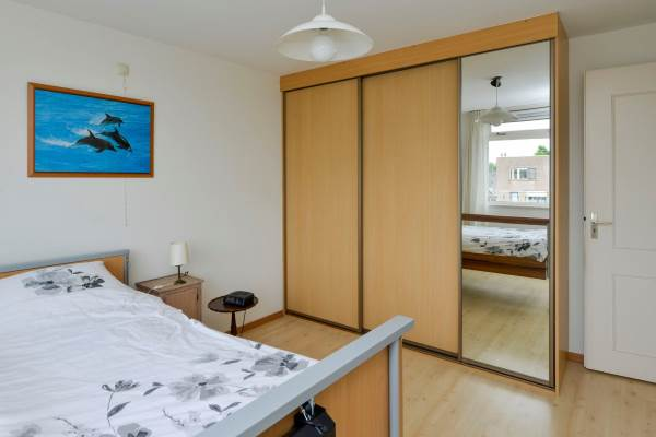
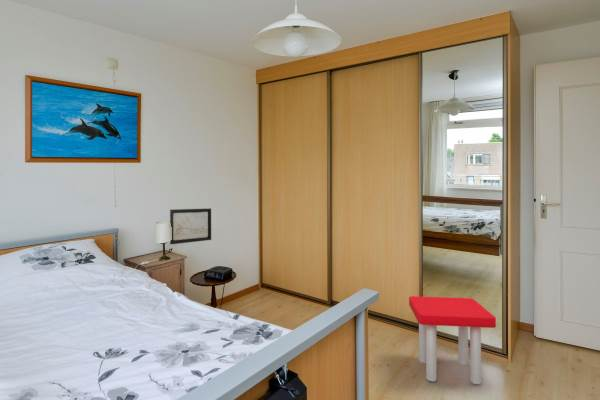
+ stool (458, 338)
+ wall art (191, 225)
